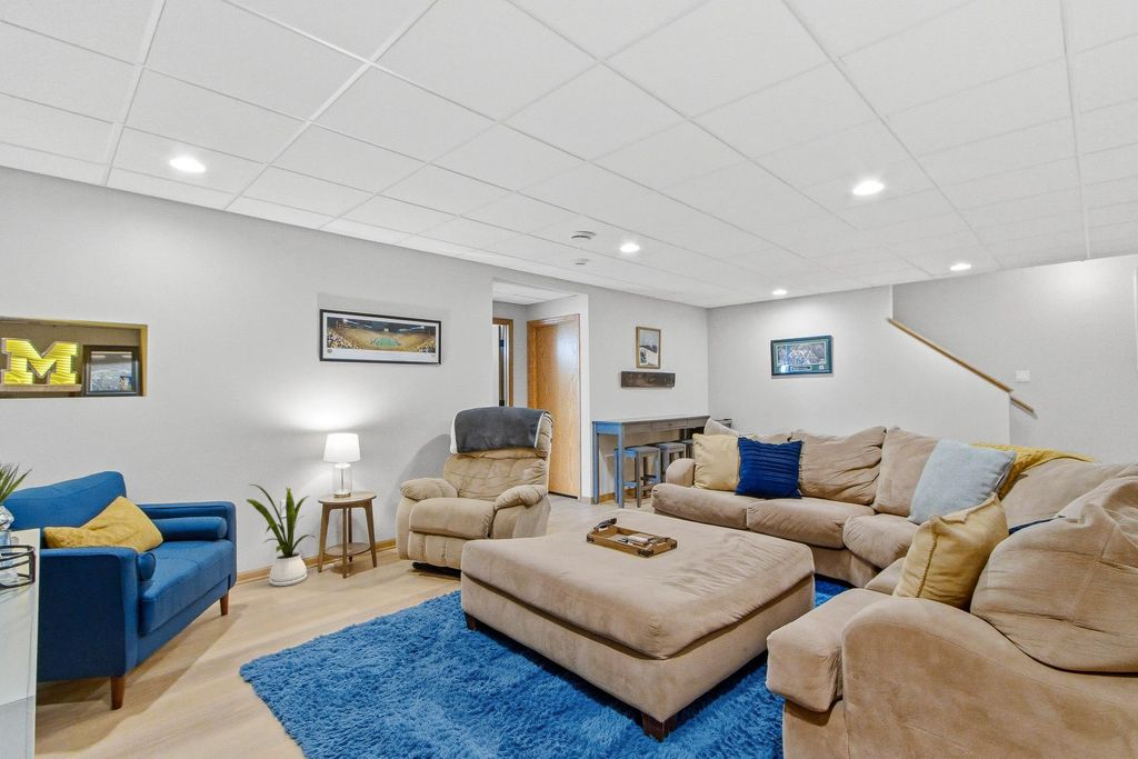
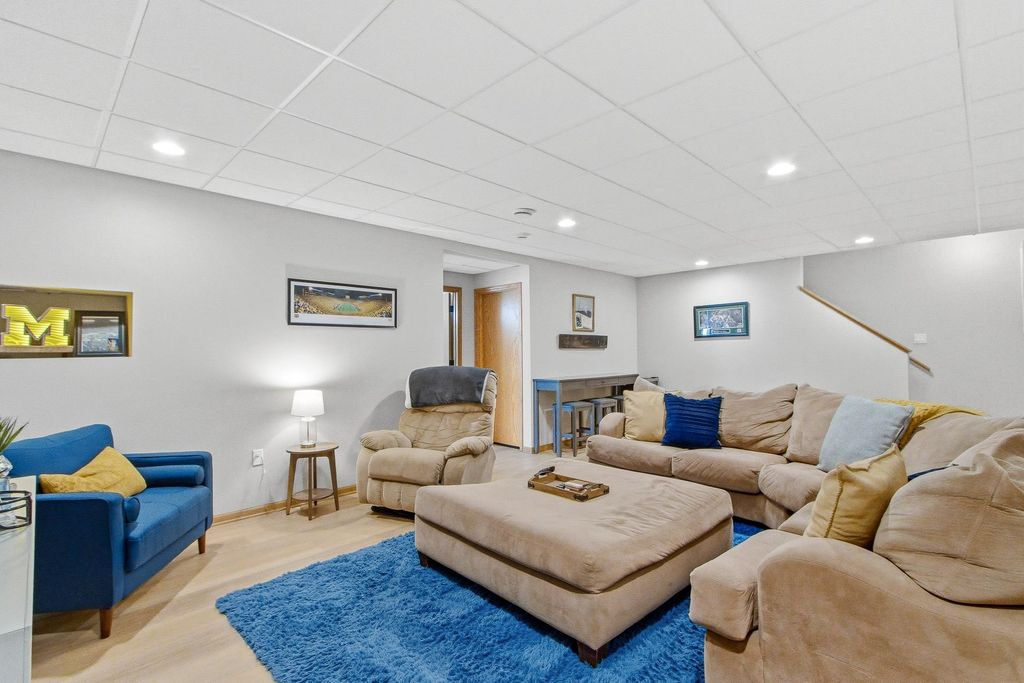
- house plant (282, 530)
